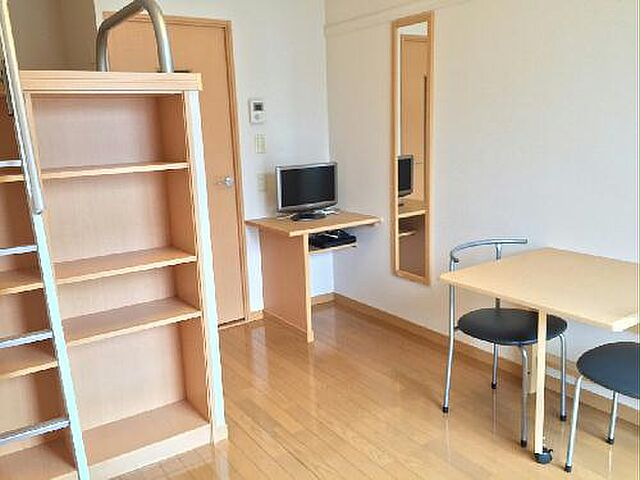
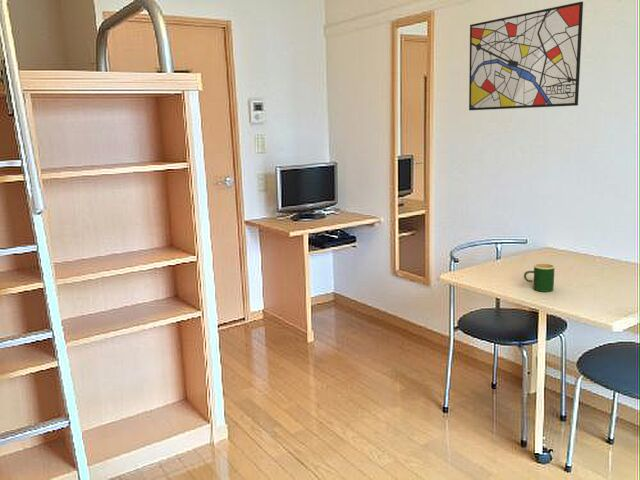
+ mug (538, 277)
+ wall art (519, 62)
